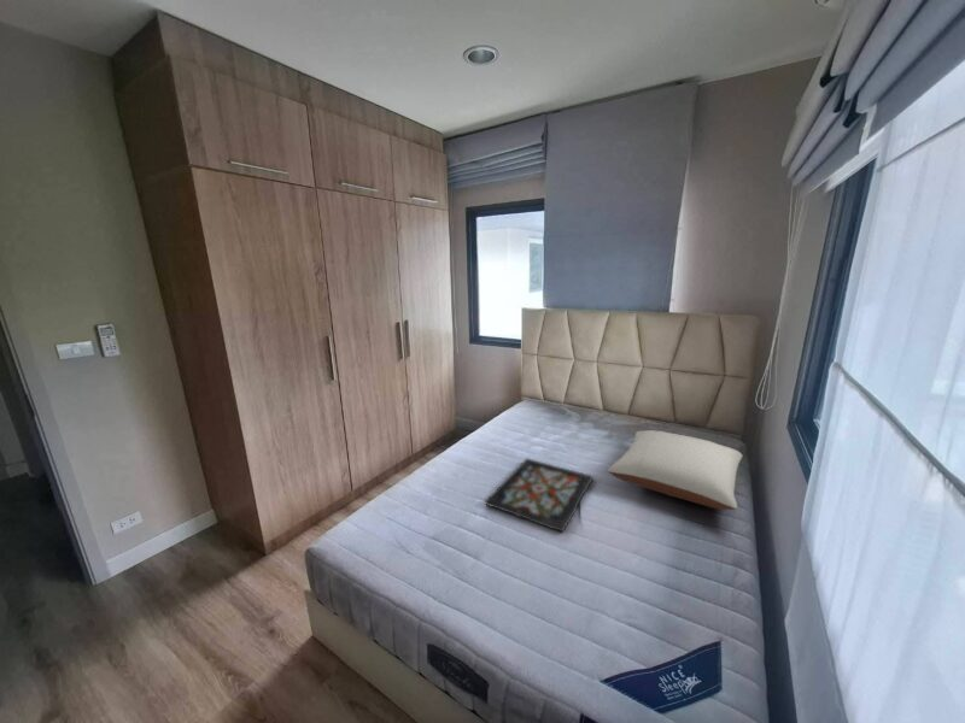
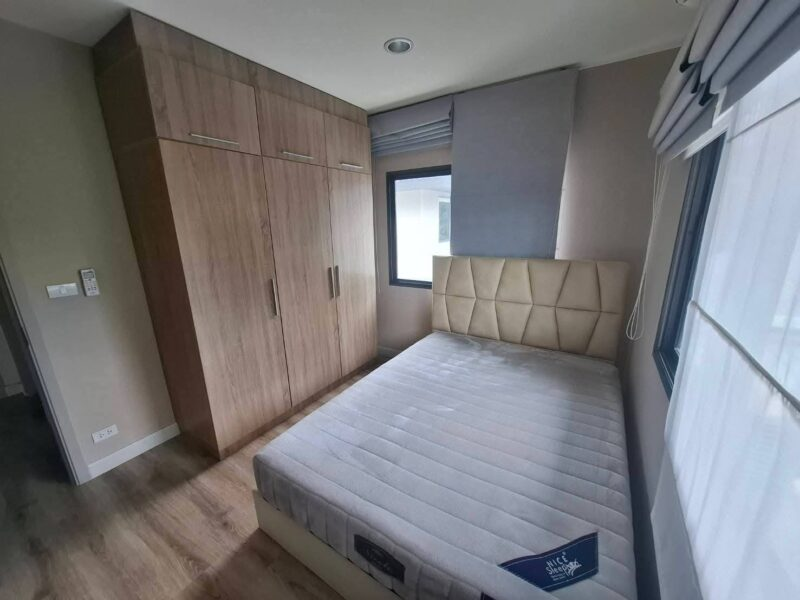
- pillow (677, 464)
- decorative tray (542, 489)
